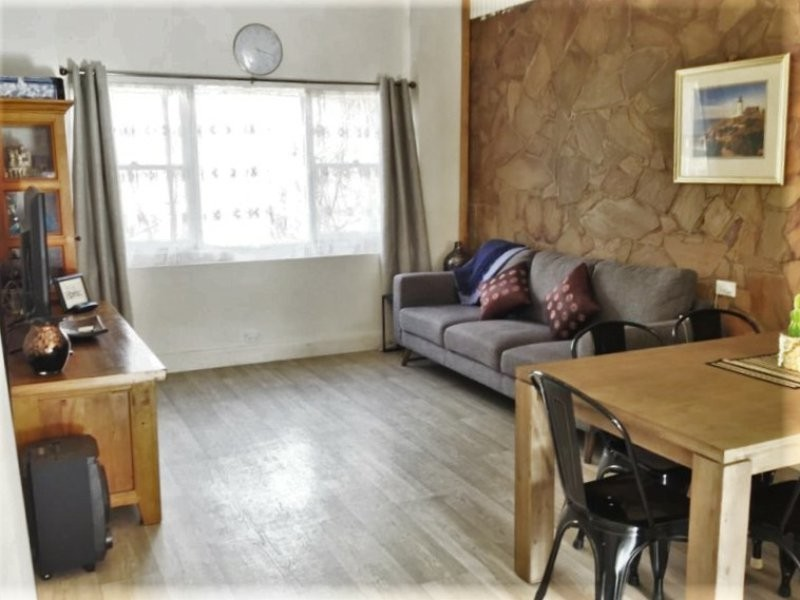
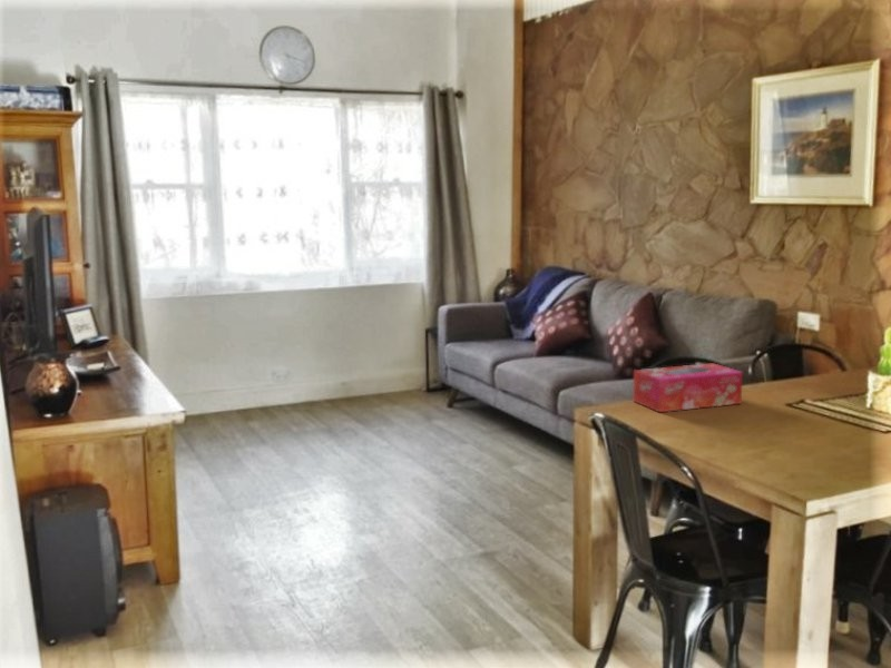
+ tissue box (686, 386)
